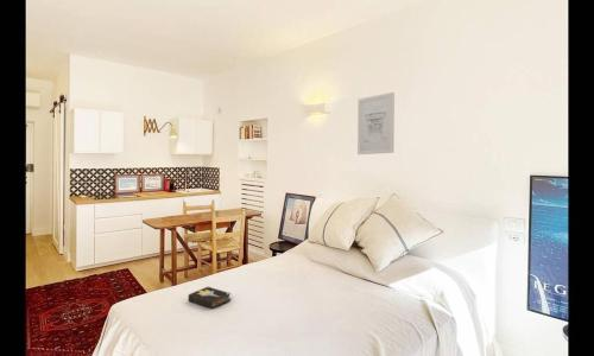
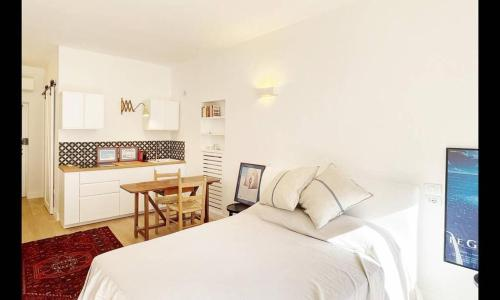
- hardback book (209, 295)
- wall art (374, 125)
